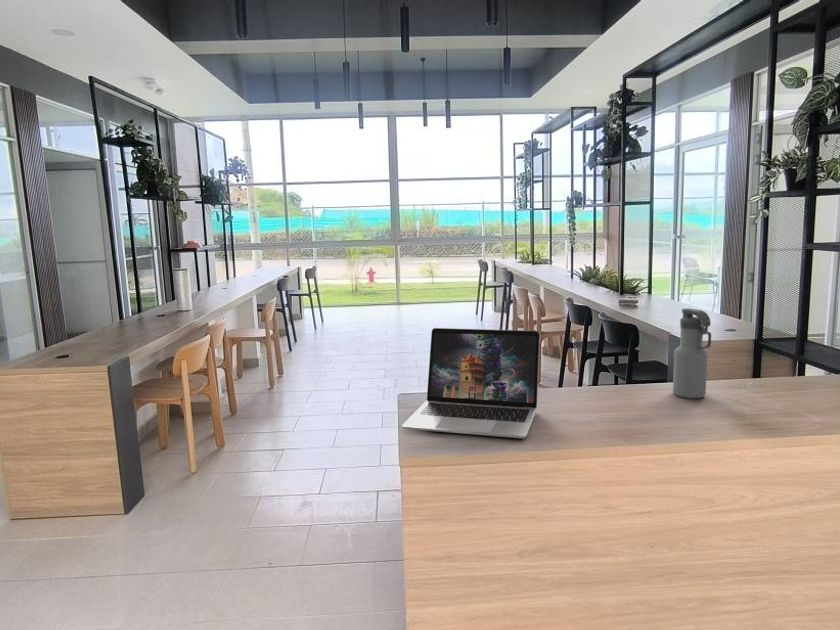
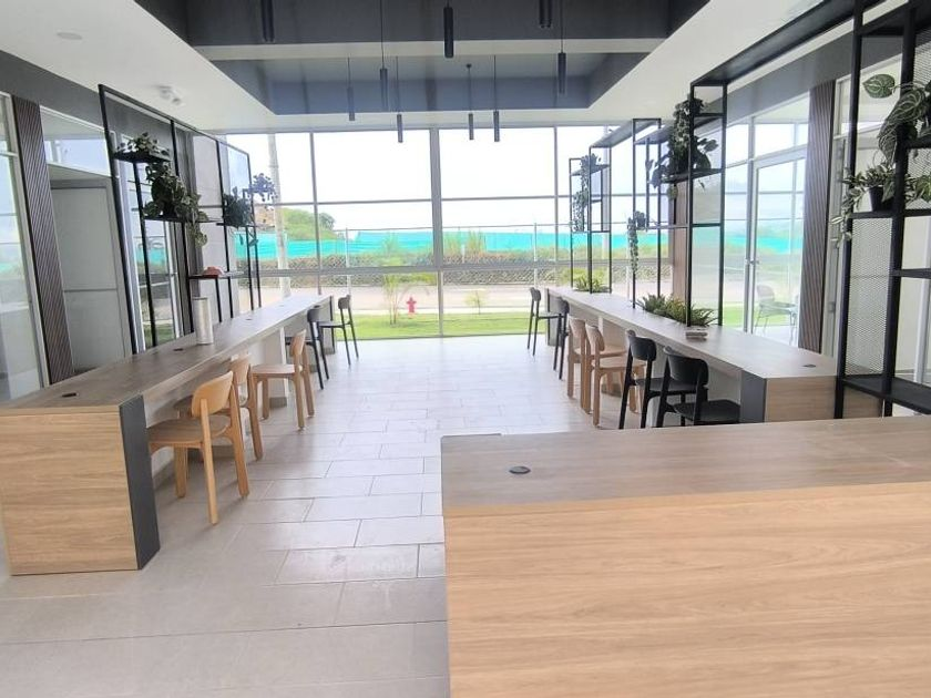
- water bottle (691, 352)
- laptop (473, 378)
